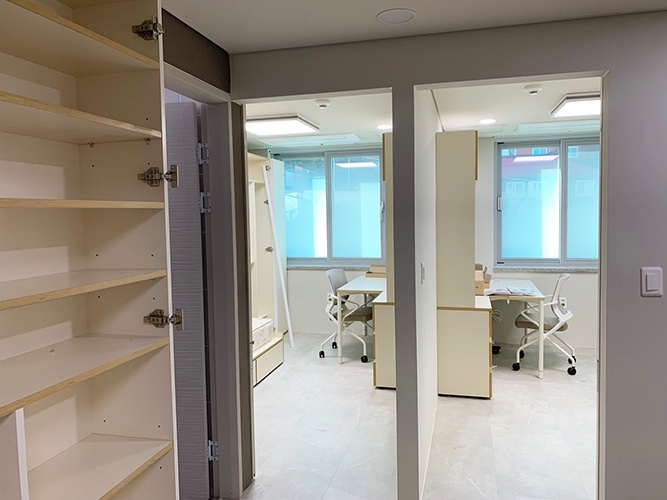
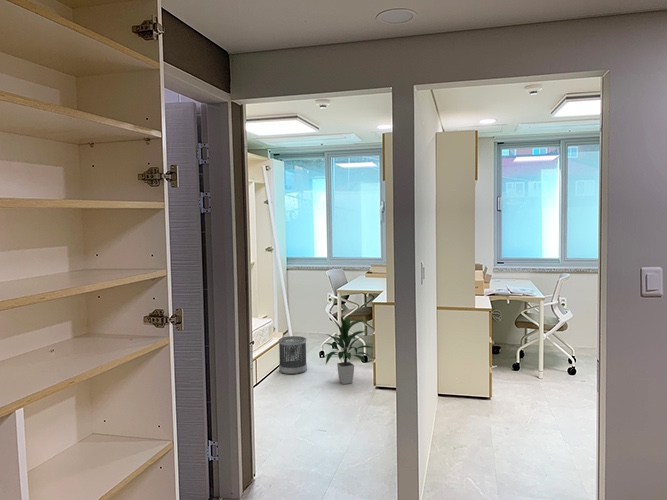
+ indoor plant (345, 347)
+ wastebasket (292, 354)
